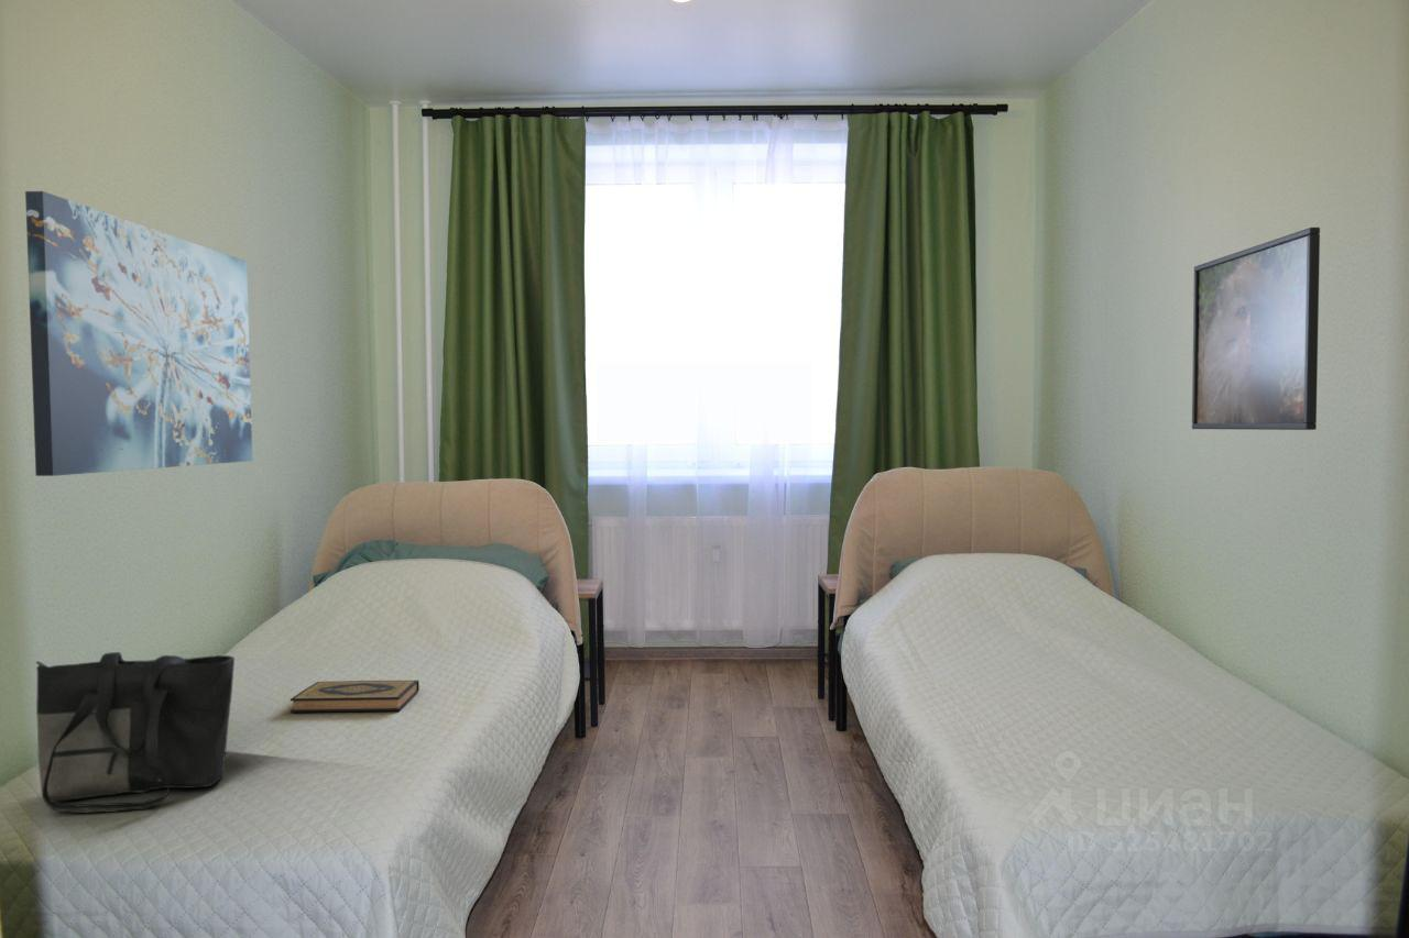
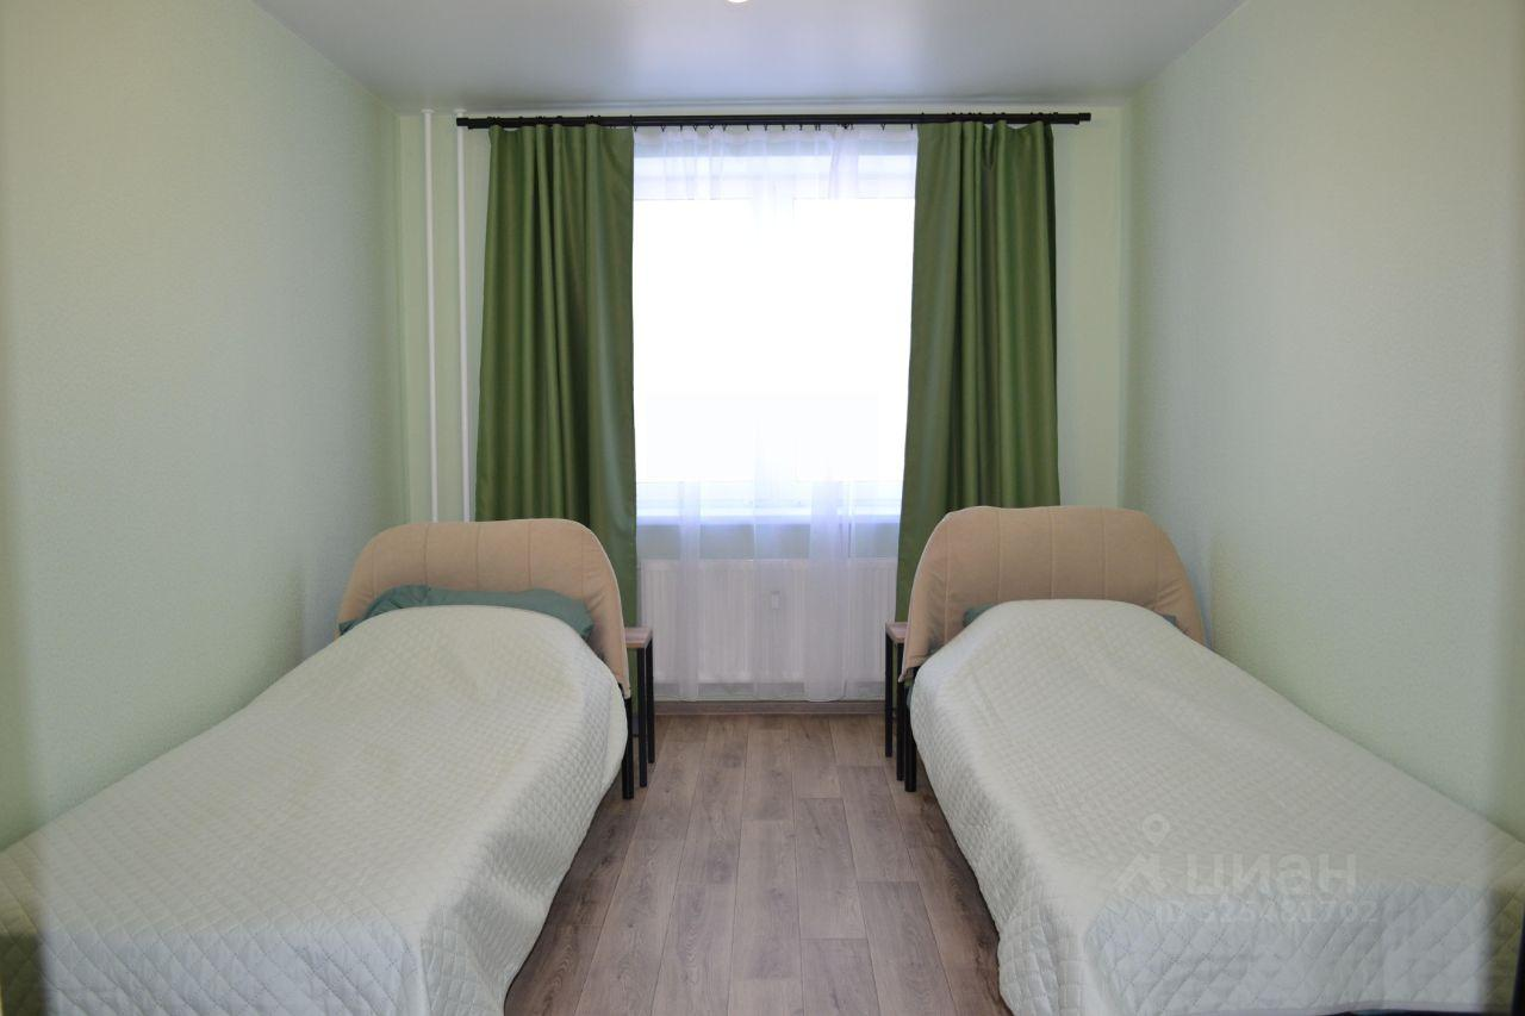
- wall art (159, 350)
- tote bag (129, 726)
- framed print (1248, 339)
- hardback book (357, 694)
